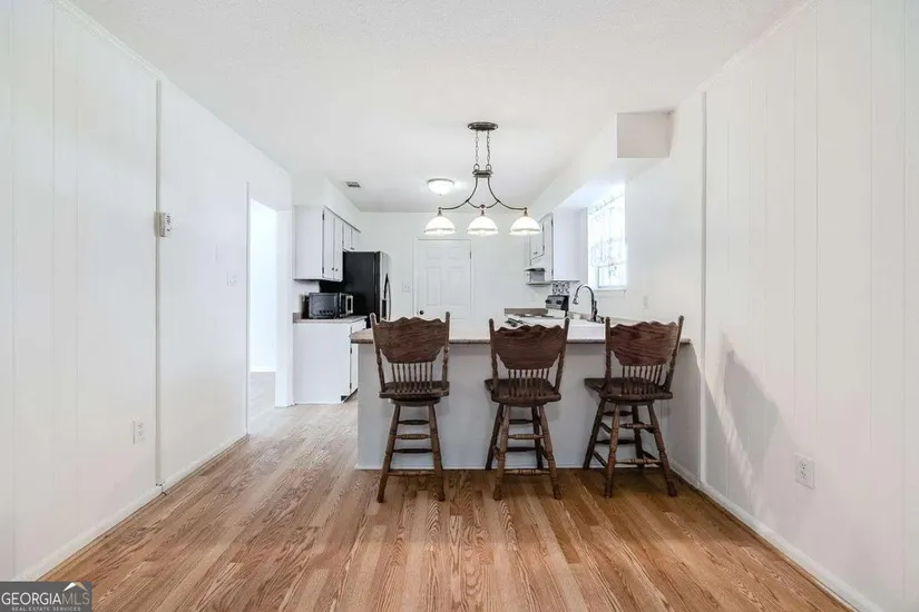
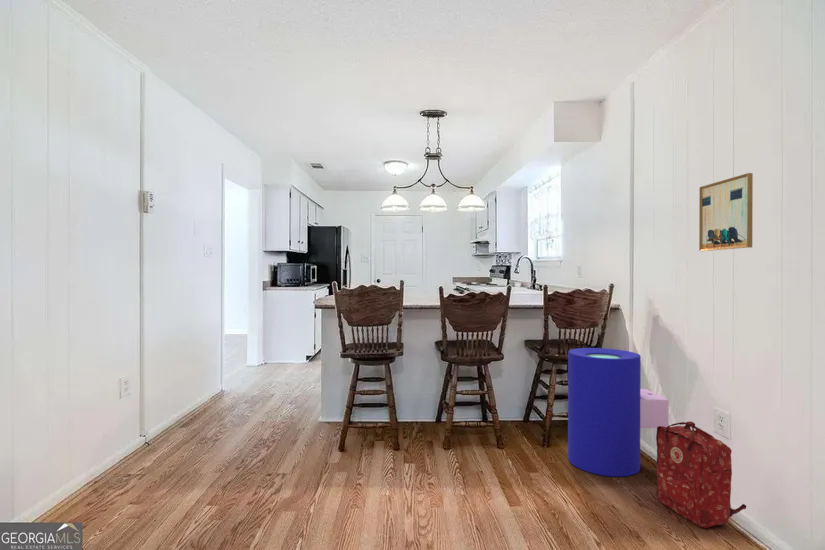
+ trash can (613, 407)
+ wall art (723, 215)
+ backpack (694, 465)
